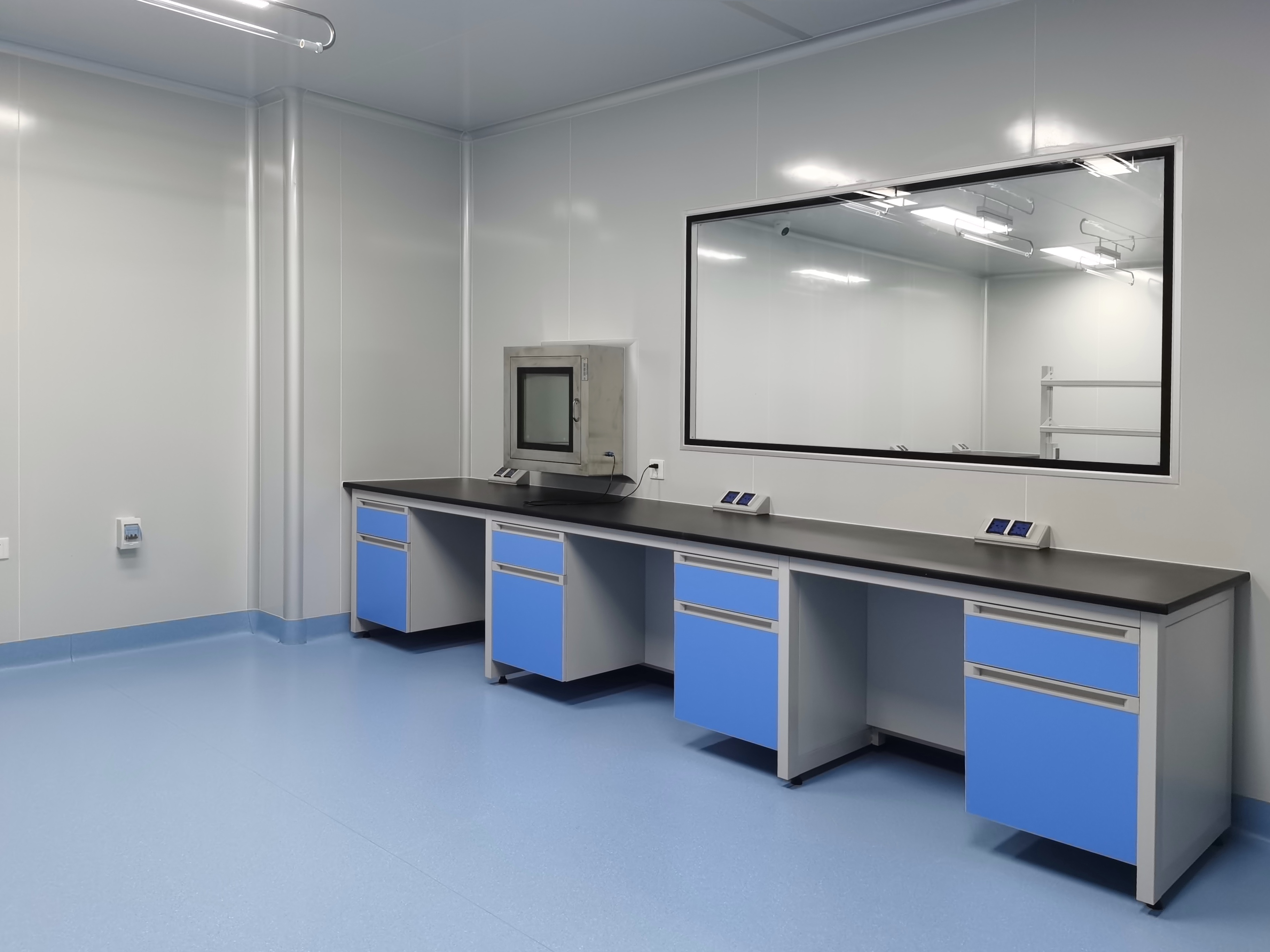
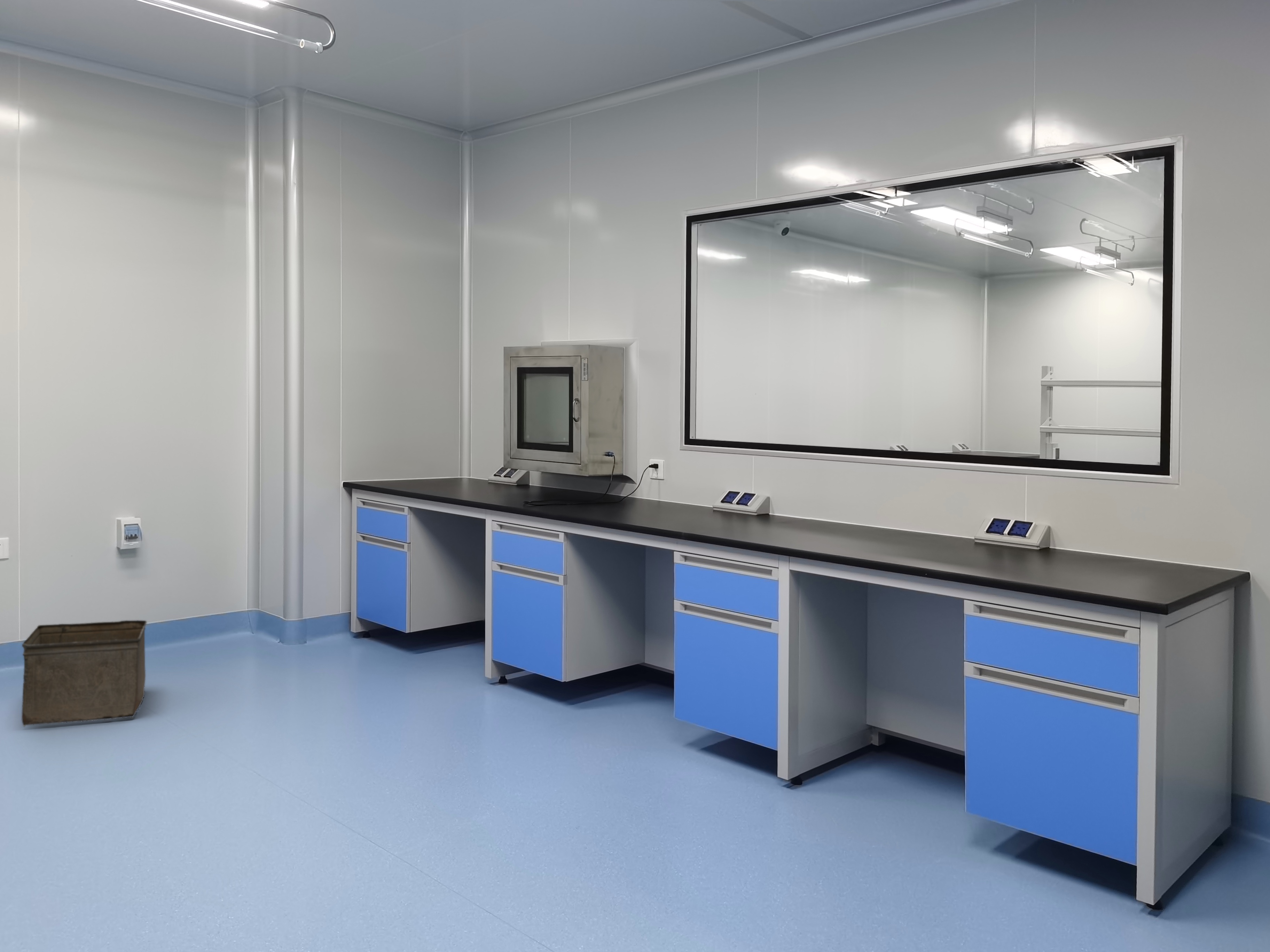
+ storage bin (86, 670)
